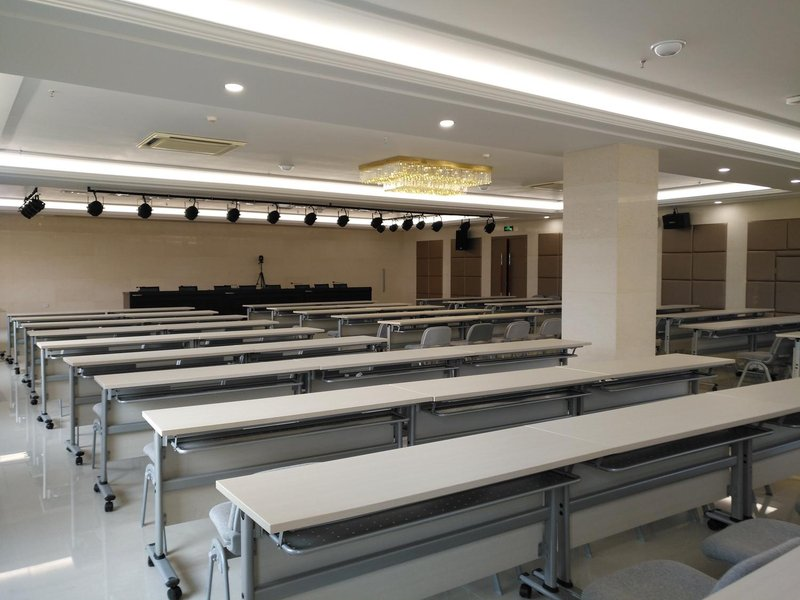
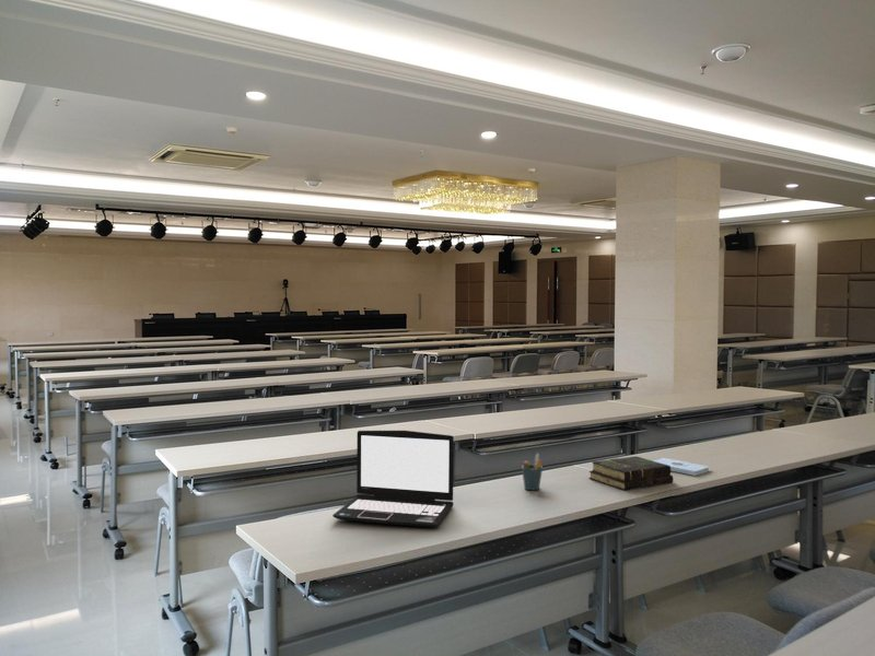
+ laptop (394, 476)
+ pen holder (532, 471)
+ notepad (678, 466)
+ book (630, 471)
